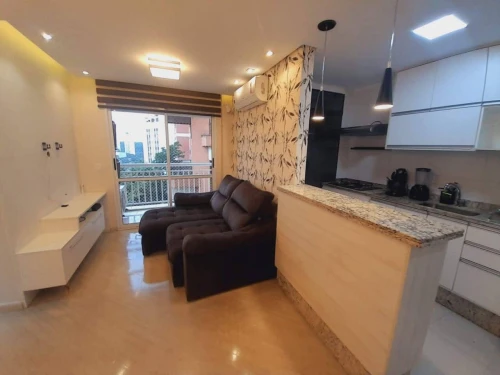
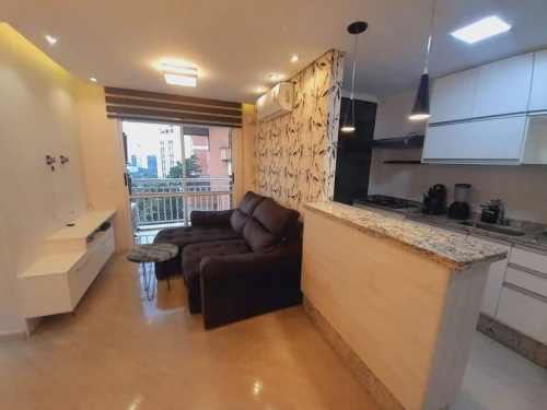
+ side table (154, 272)
